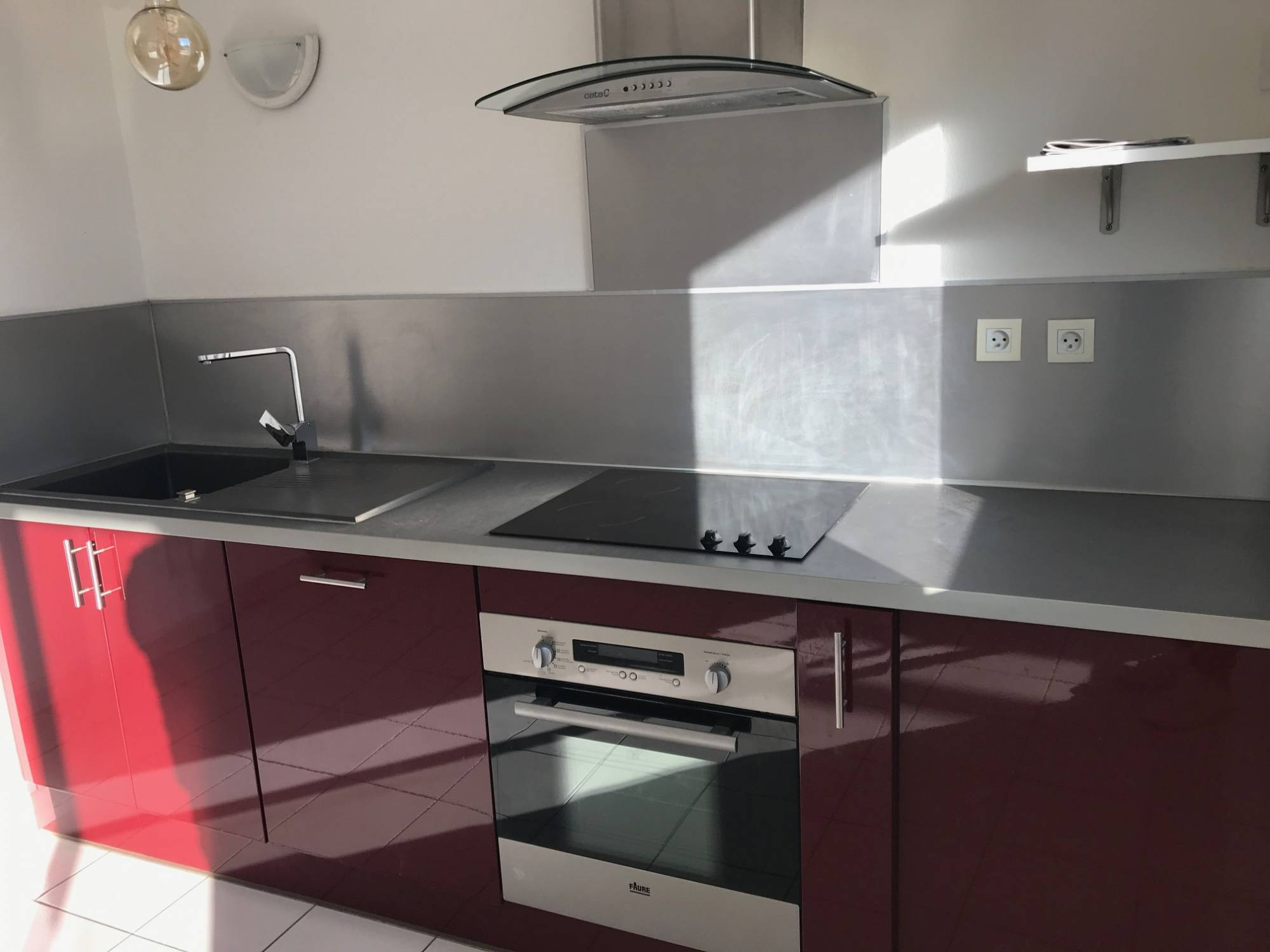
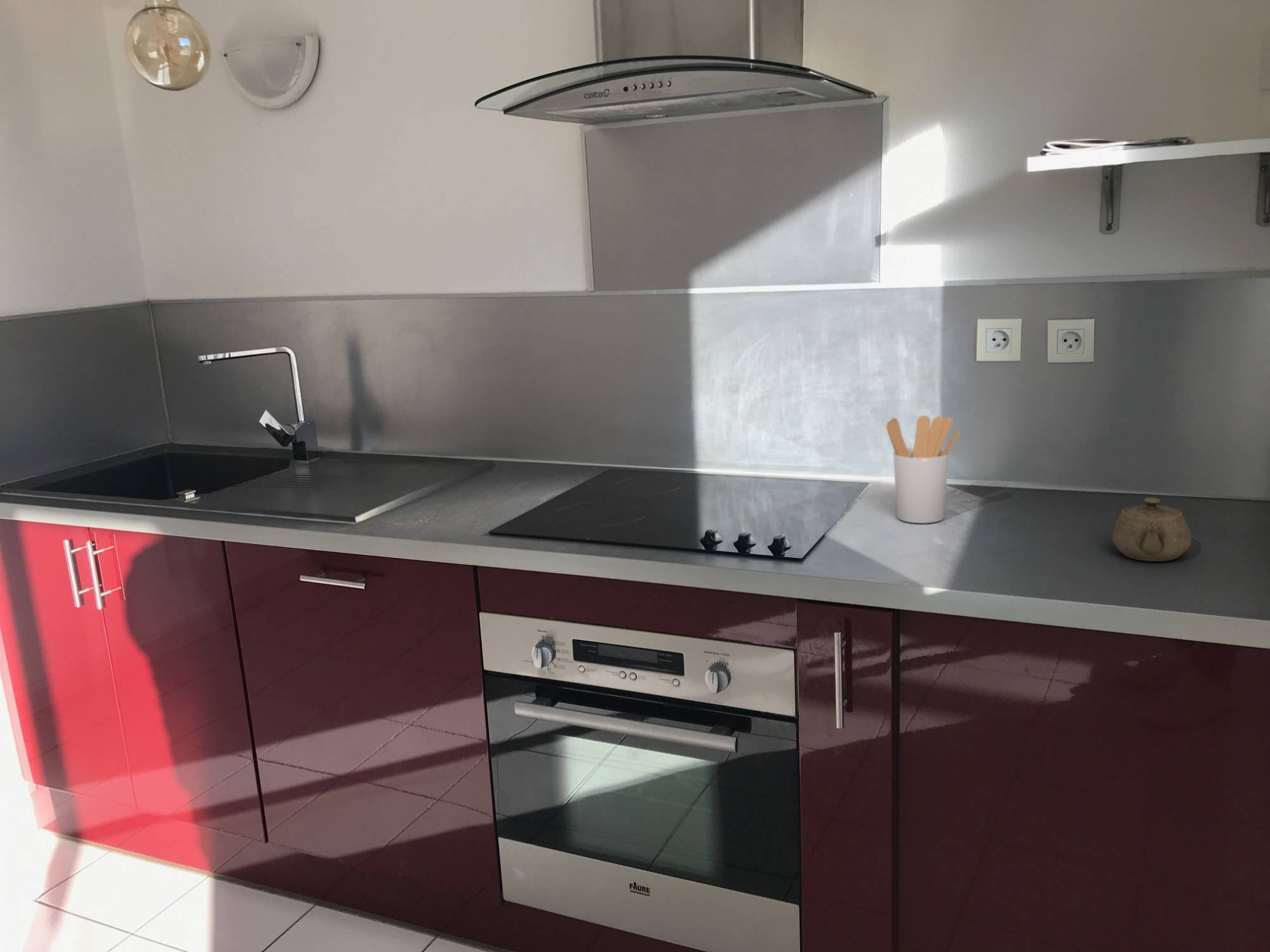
+ teapot (1151, 527)
+ utensil holder (925, 466)
